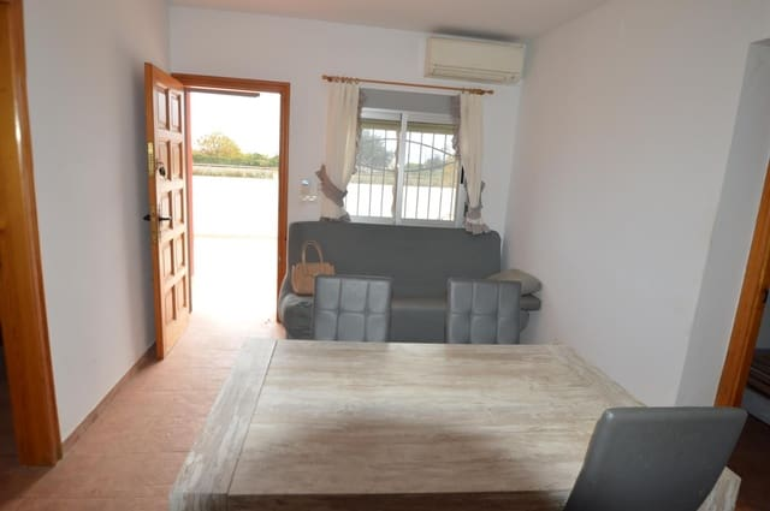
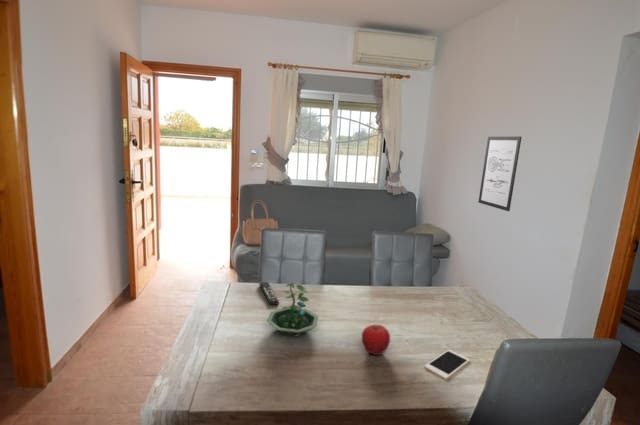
+ wall art (498, 172)
+ fruit (375, 338)
+ remote control (268, 292)
+ terrarium (294, 293)
+ cell phone (447, 363)
